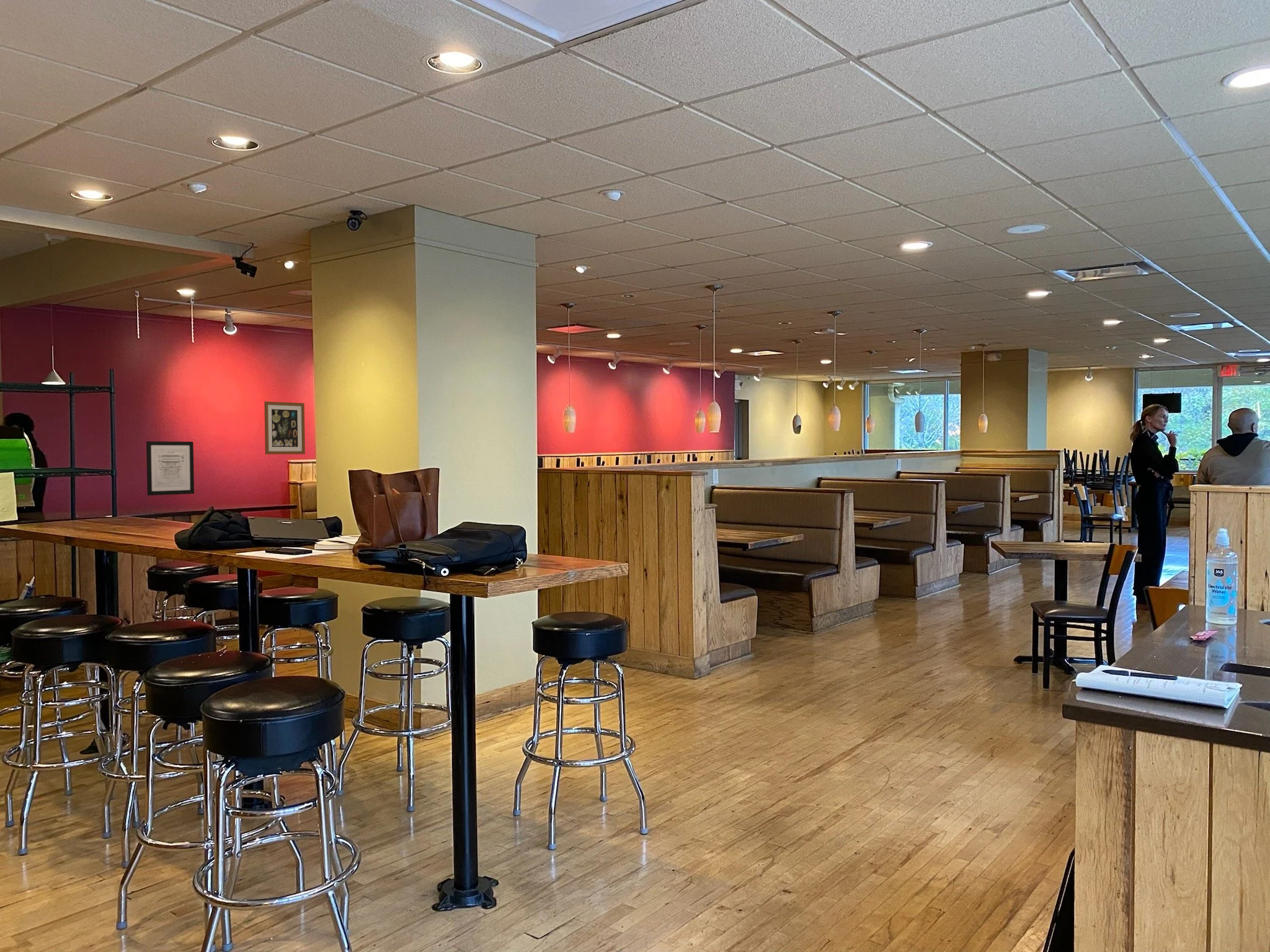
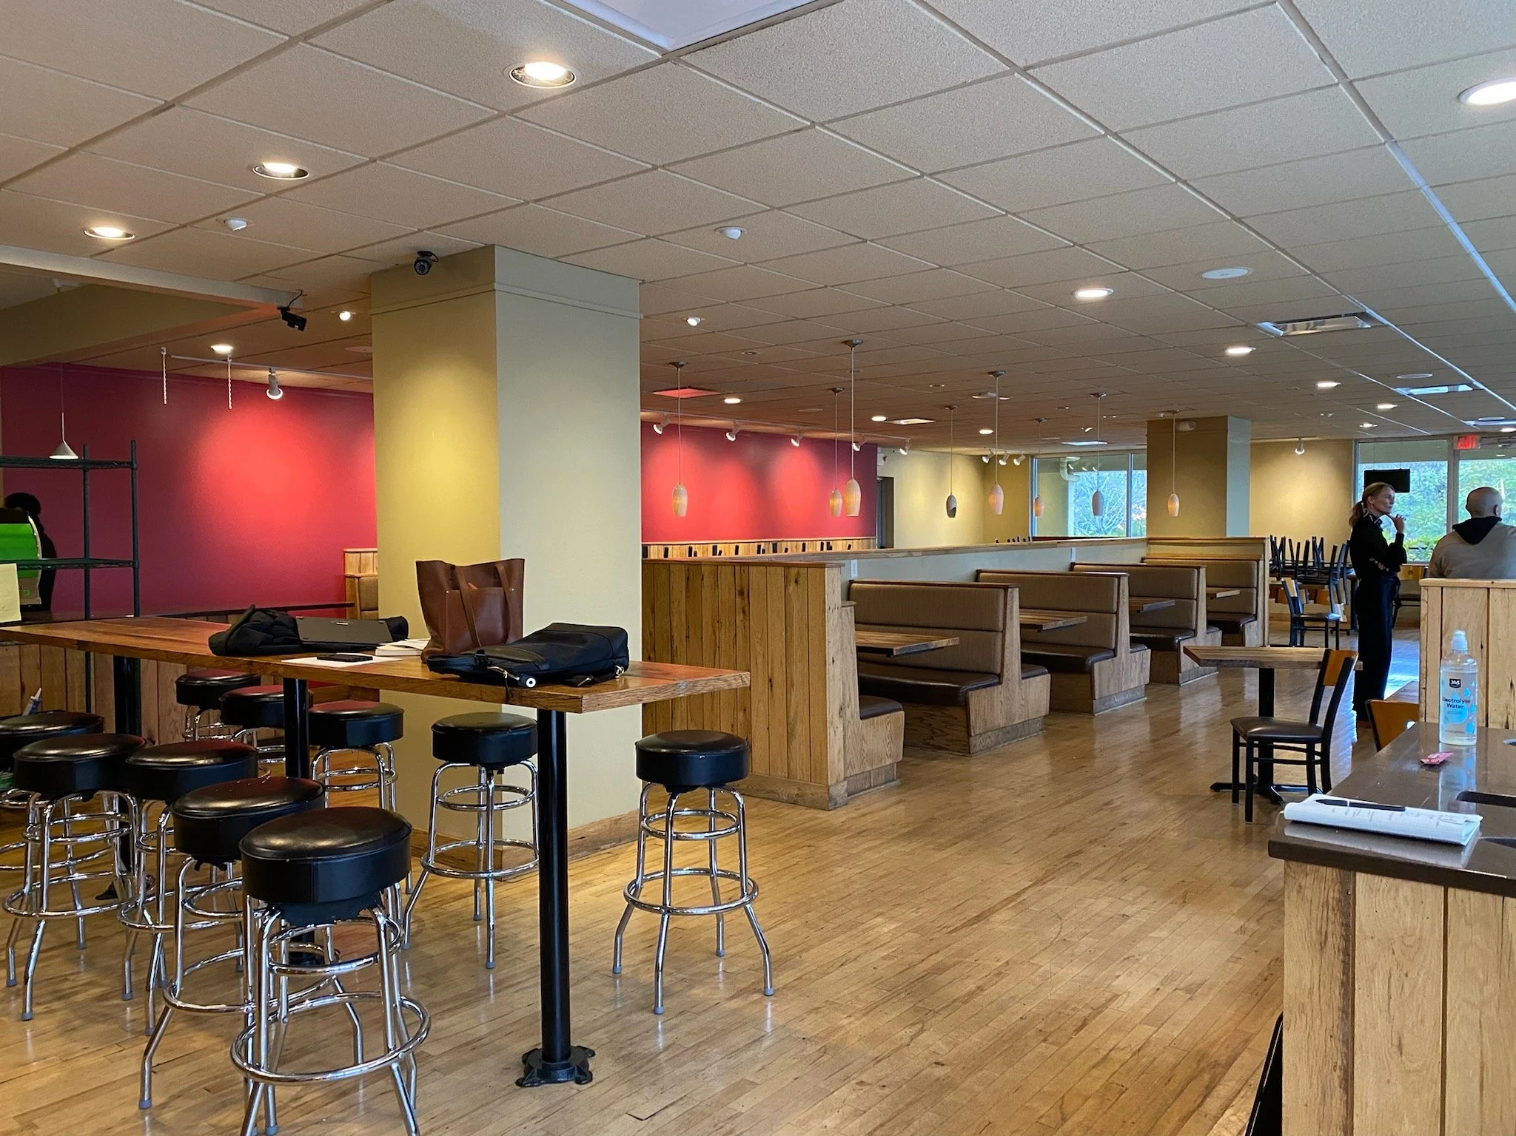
- wall art (171, 468)
- wall art (285, 428)
